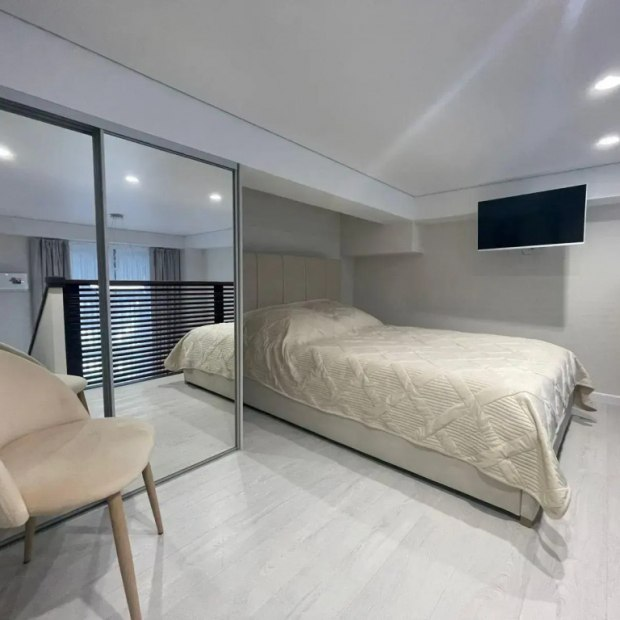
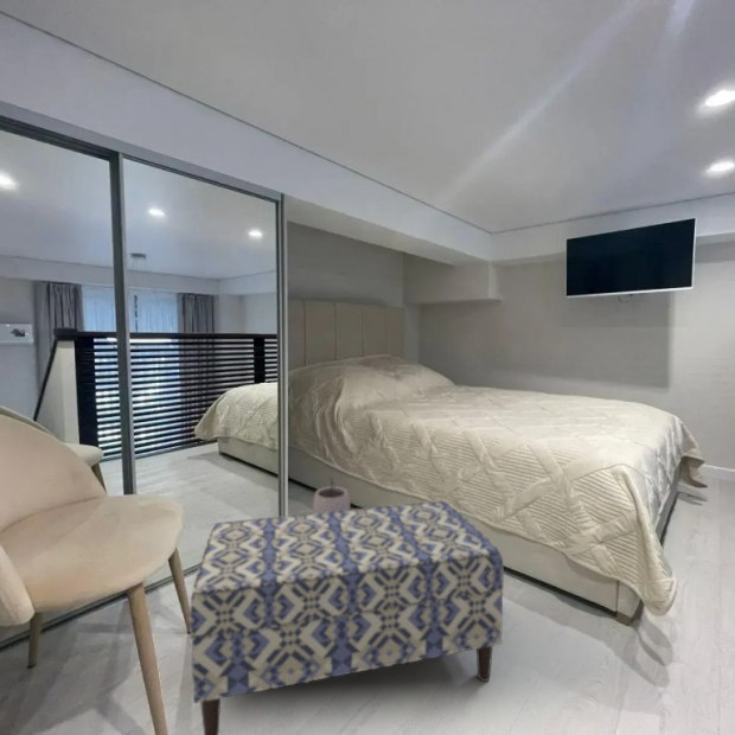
+ plant pot (331, 500)
+ bench (347, 597)
